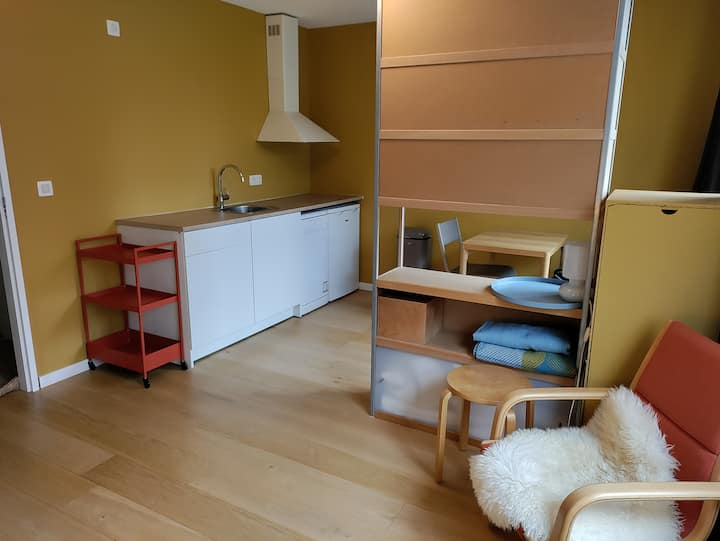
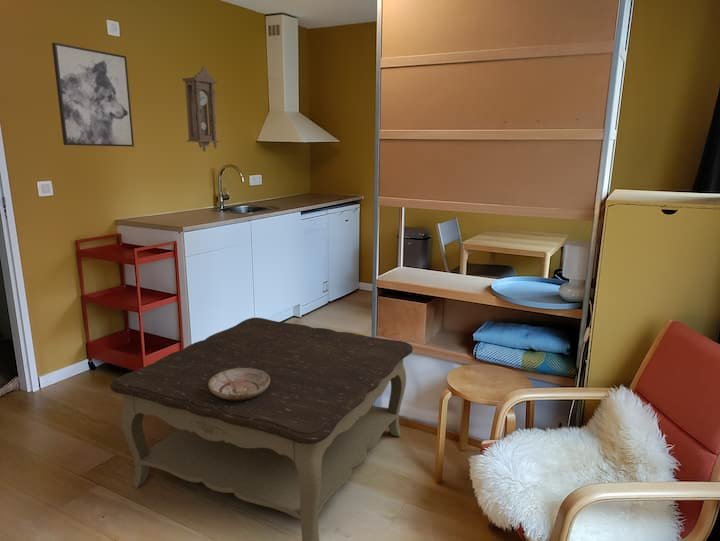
+ pendulum clock (201, 109)
+ ceramic bowl (239, 385)
+ wall art (96, 98)
+ coffee table (276, 409)
